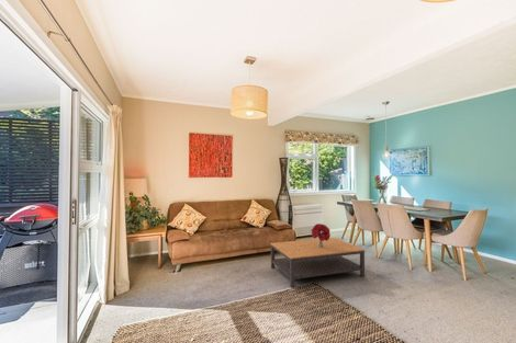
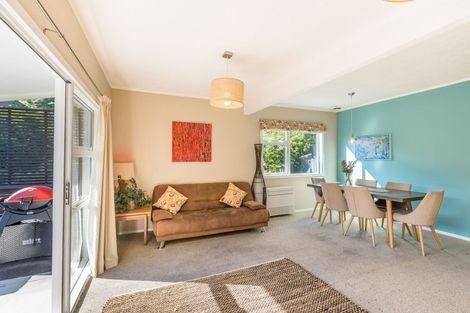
- coffee table (315, 259)
- bouquet (321, 235)
